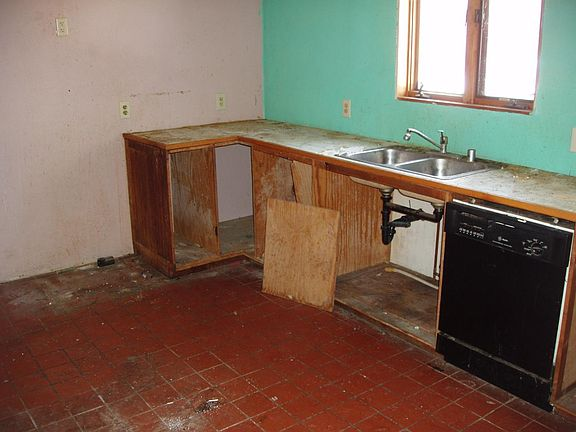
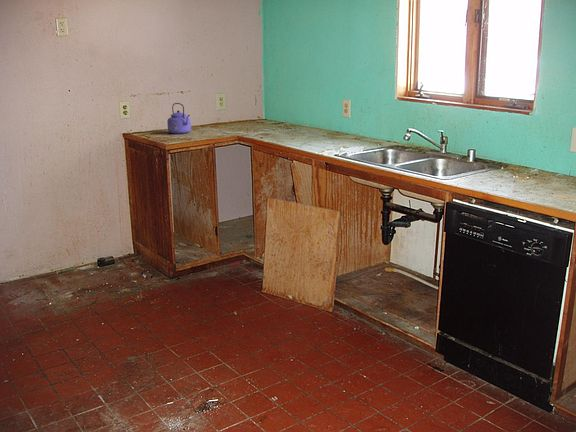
+ kettle (180, 118)
